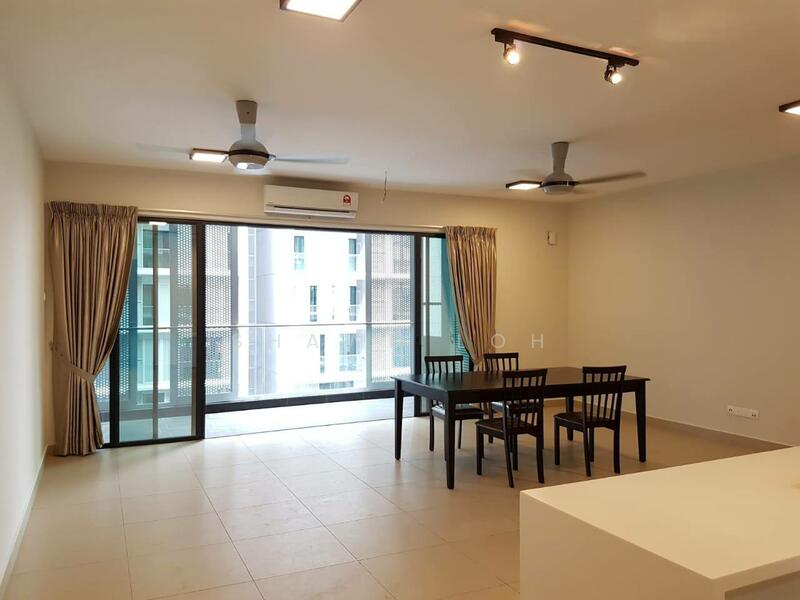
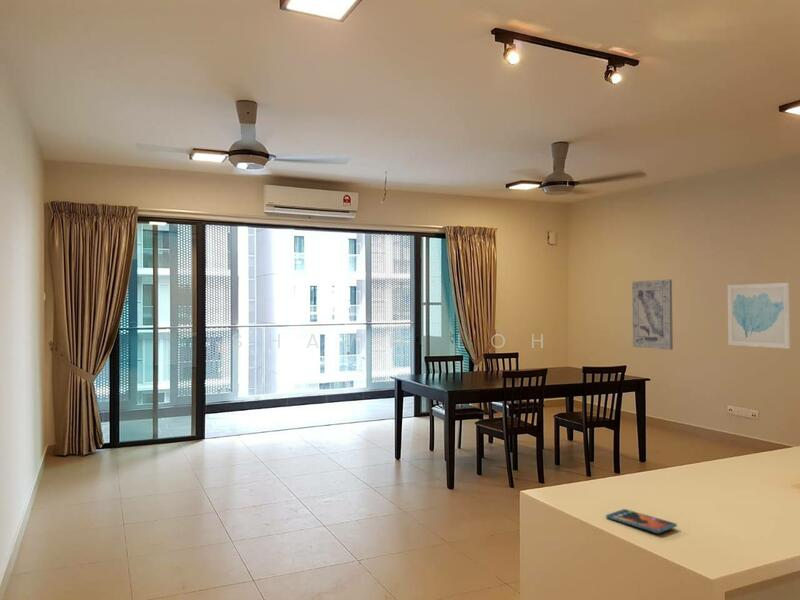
+ wall art (757, 315)
+ wall art (651, 314)
+ smartphone (640, 520)
